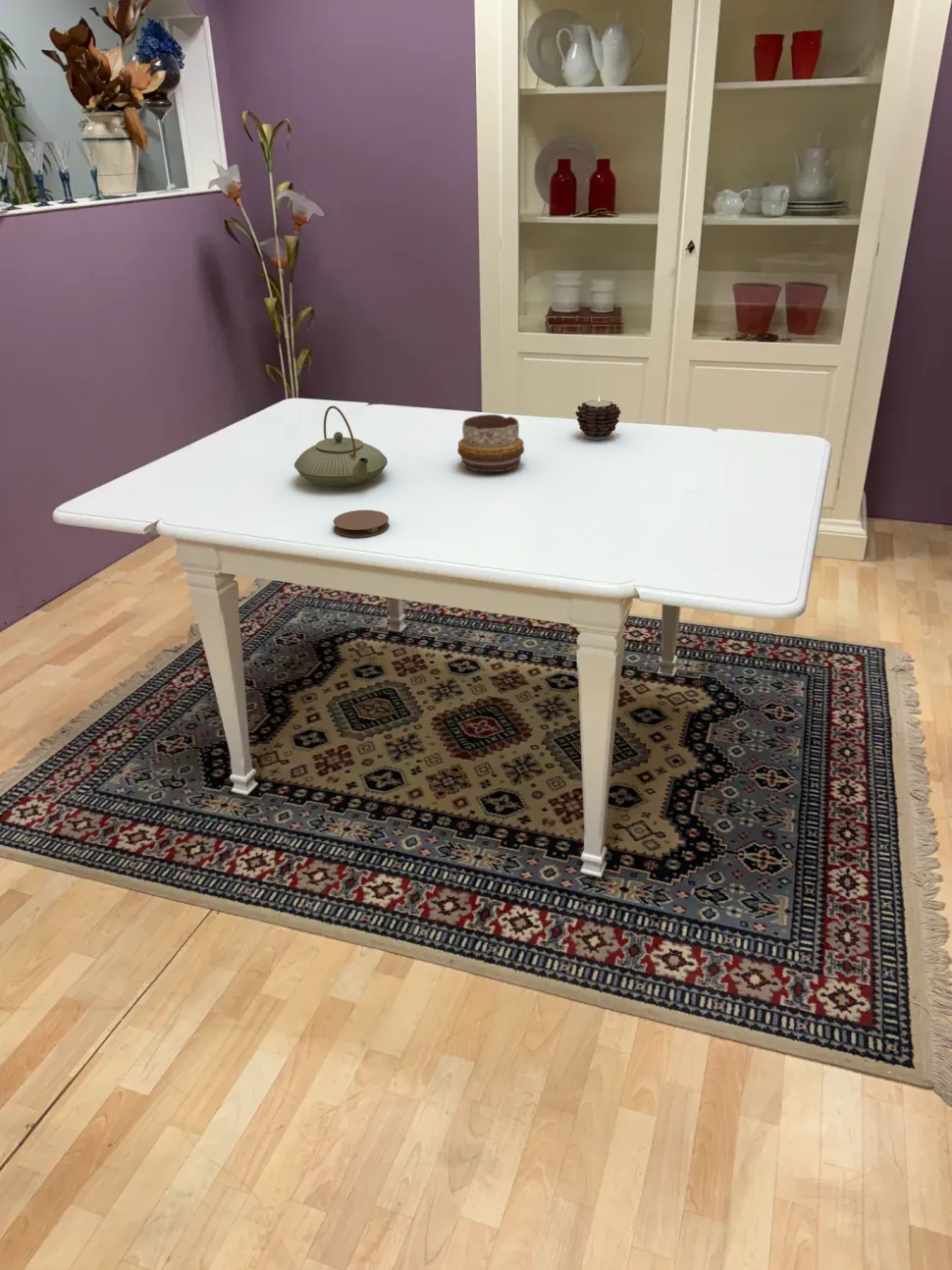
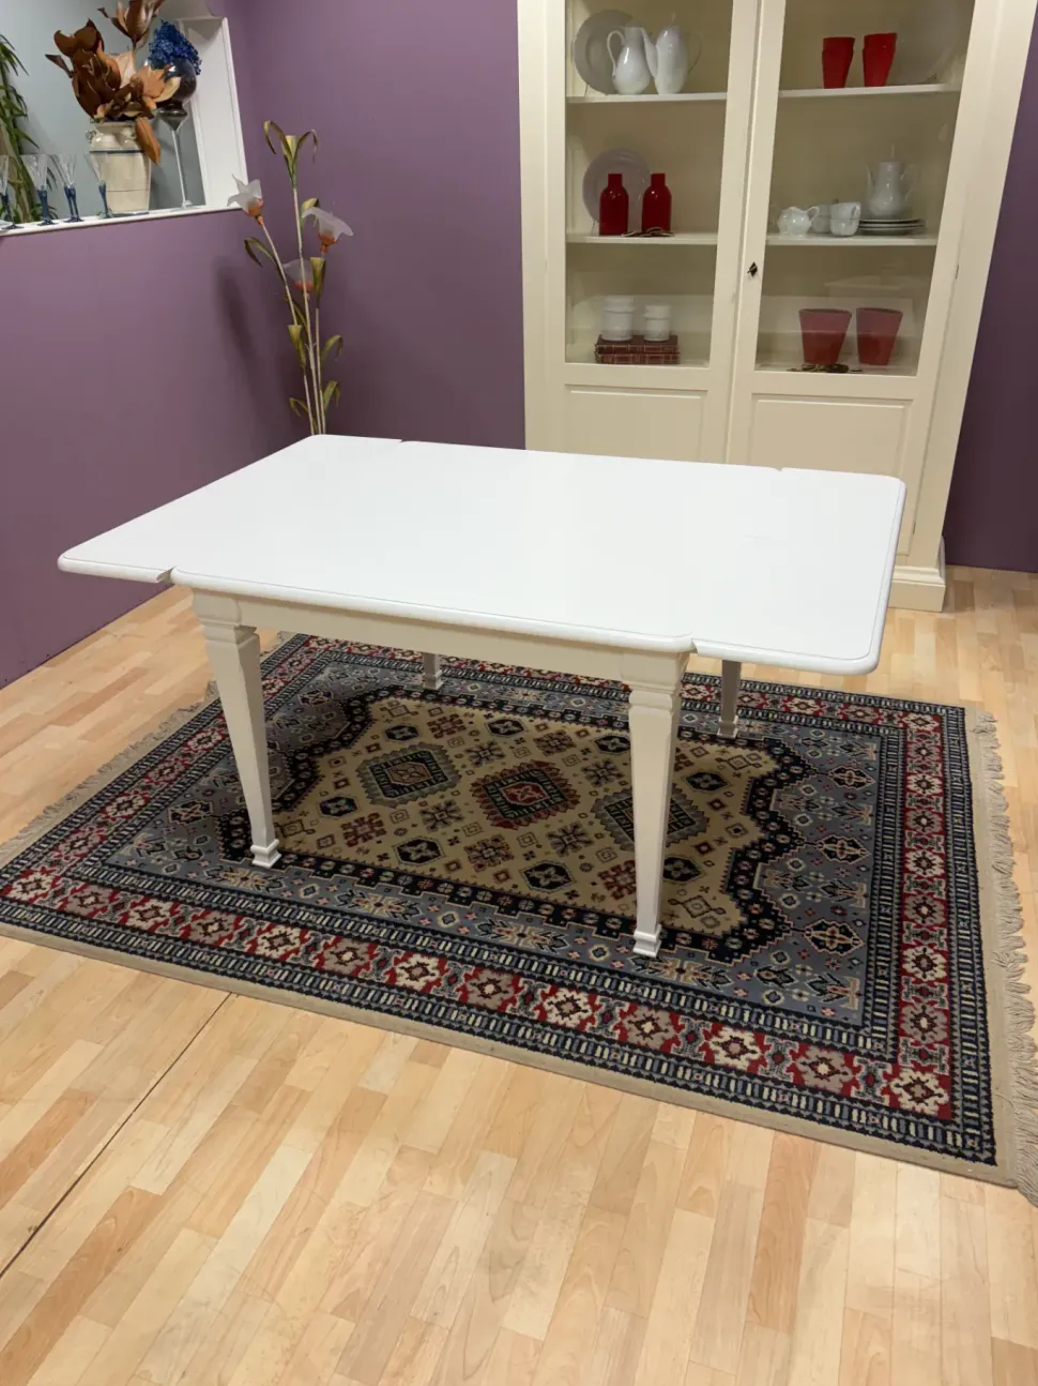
- teapot (342, 445)
- candle (598, 416)
- coaster (361, 523)
- decorative bowl (491, 444)
